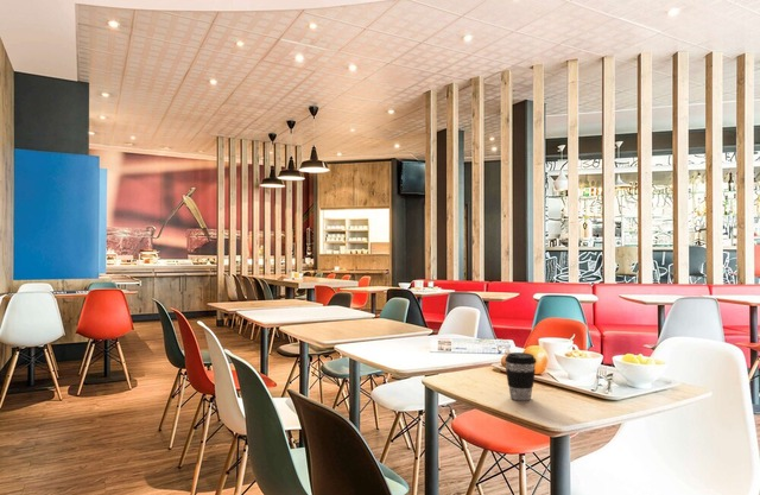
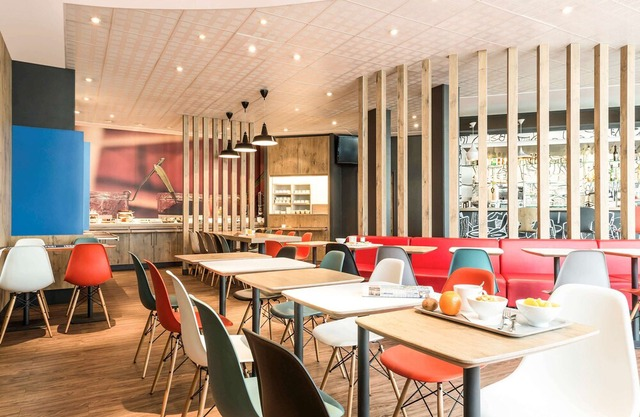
- coffee cup (520, 376)
